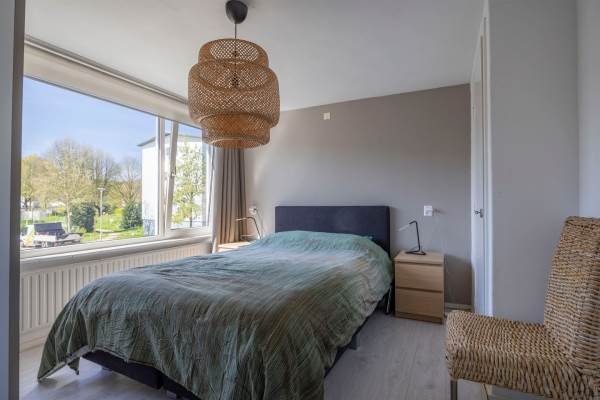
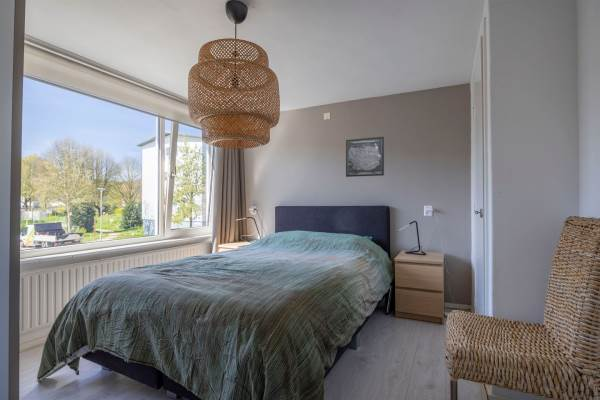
+ wall art (364, 157)
